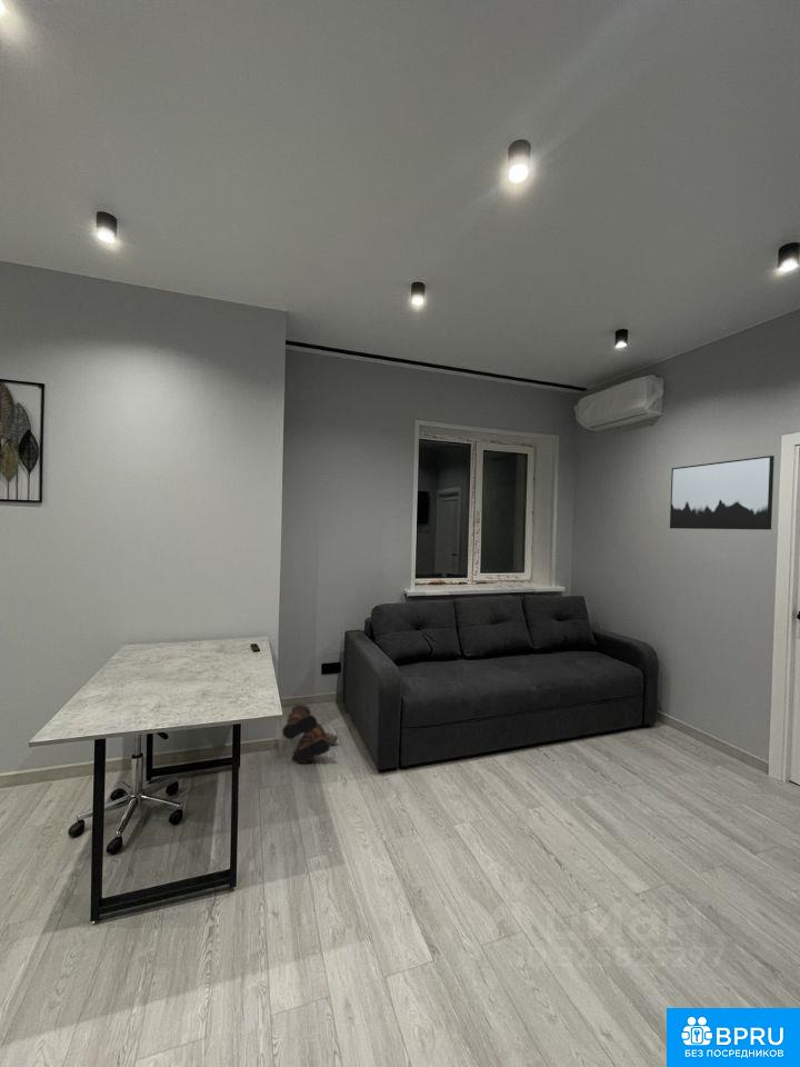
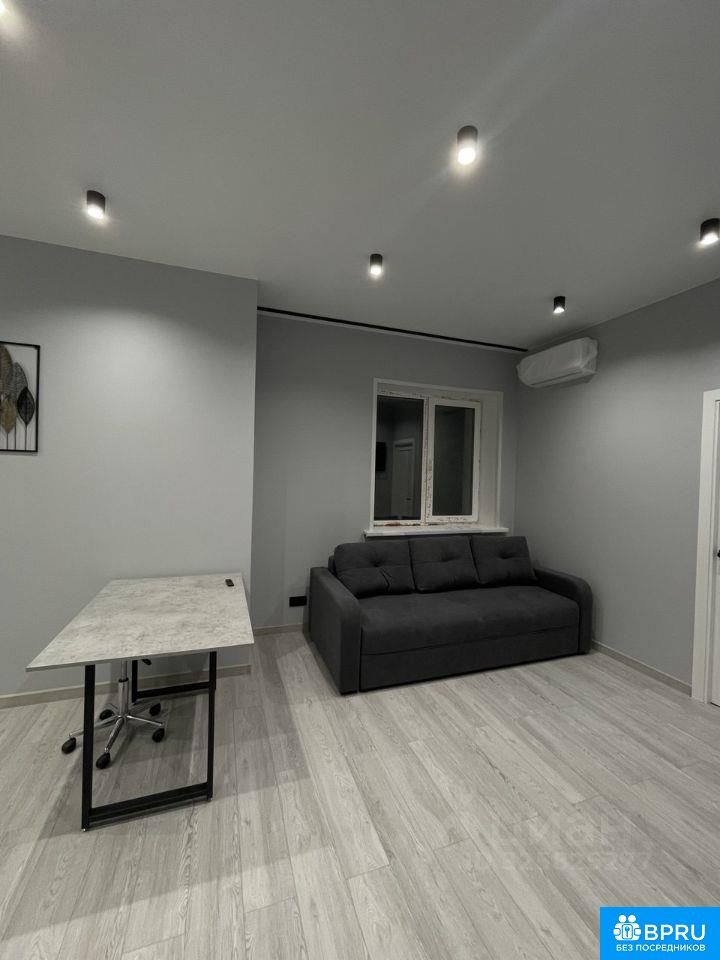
- wall art (716, 496)
- boots (310, 727)
